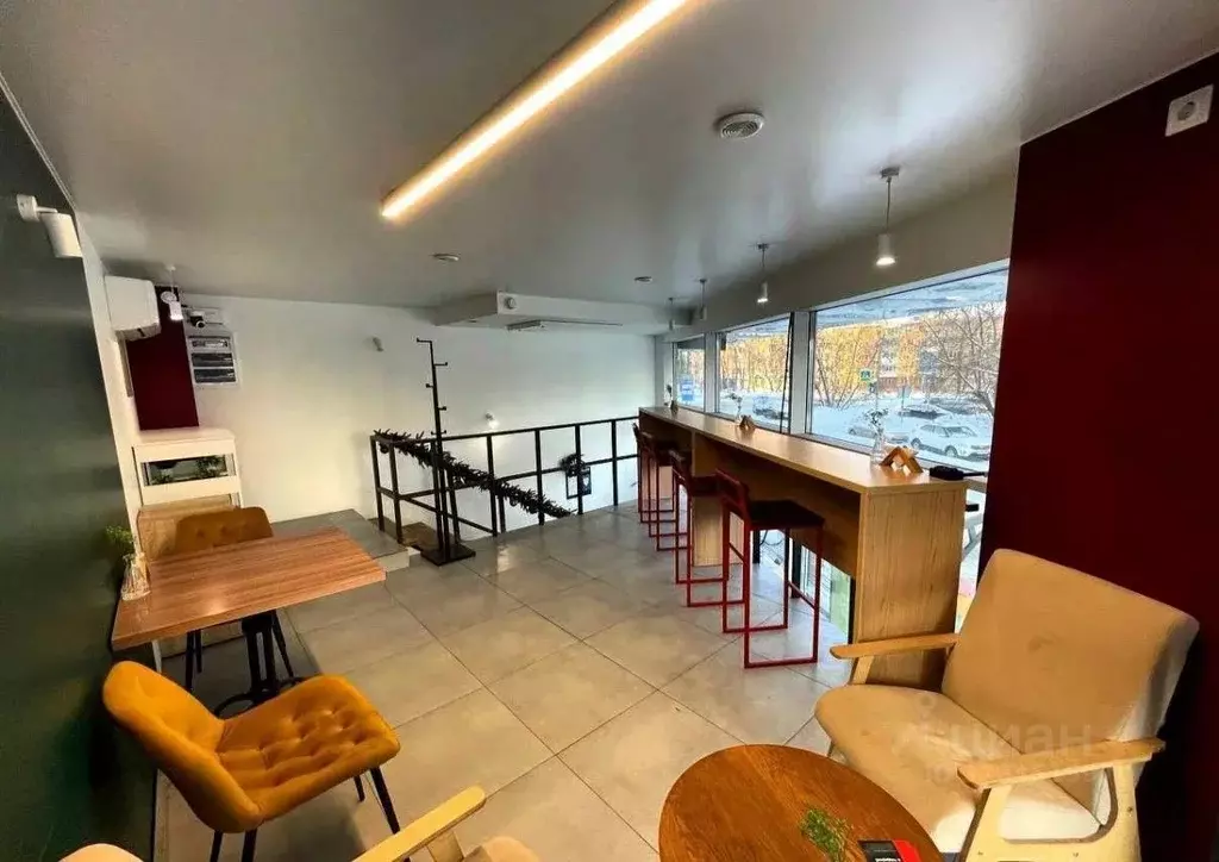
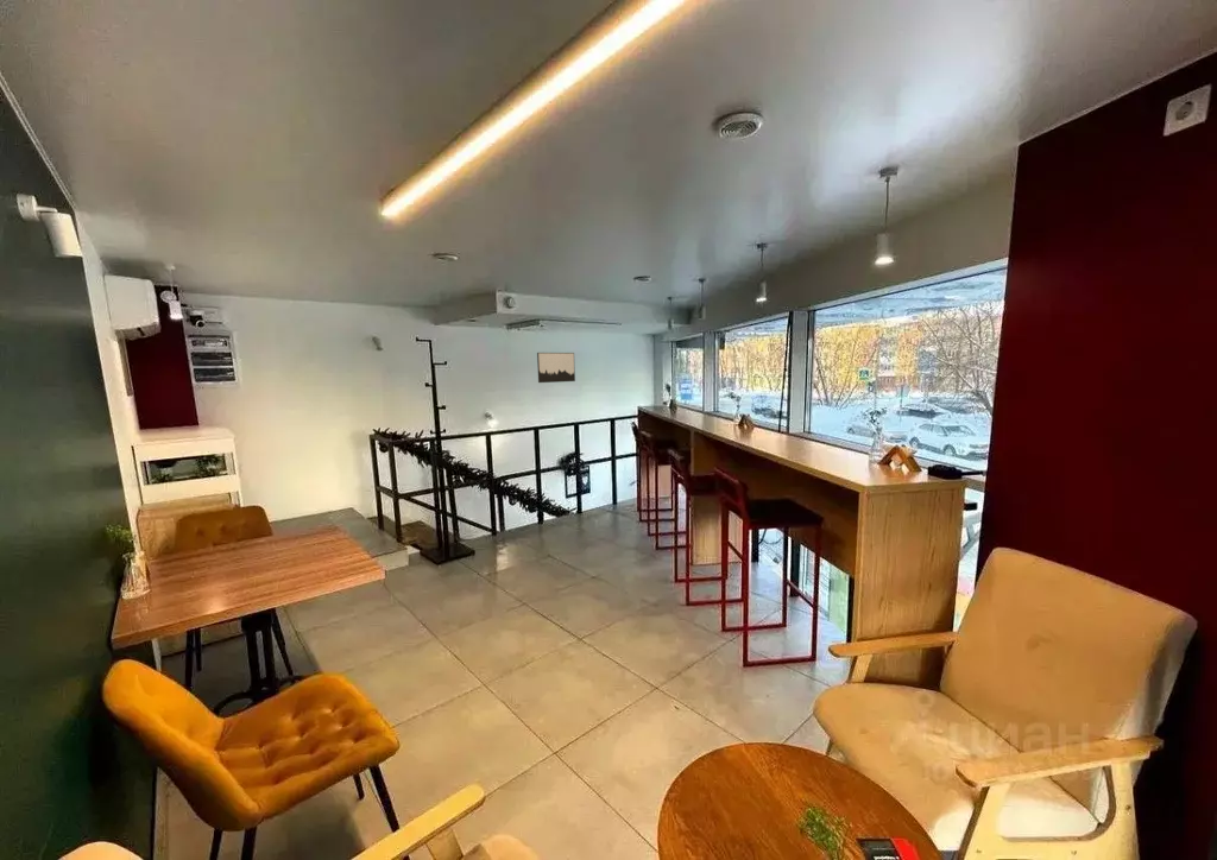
+ wall art (556, 367)
